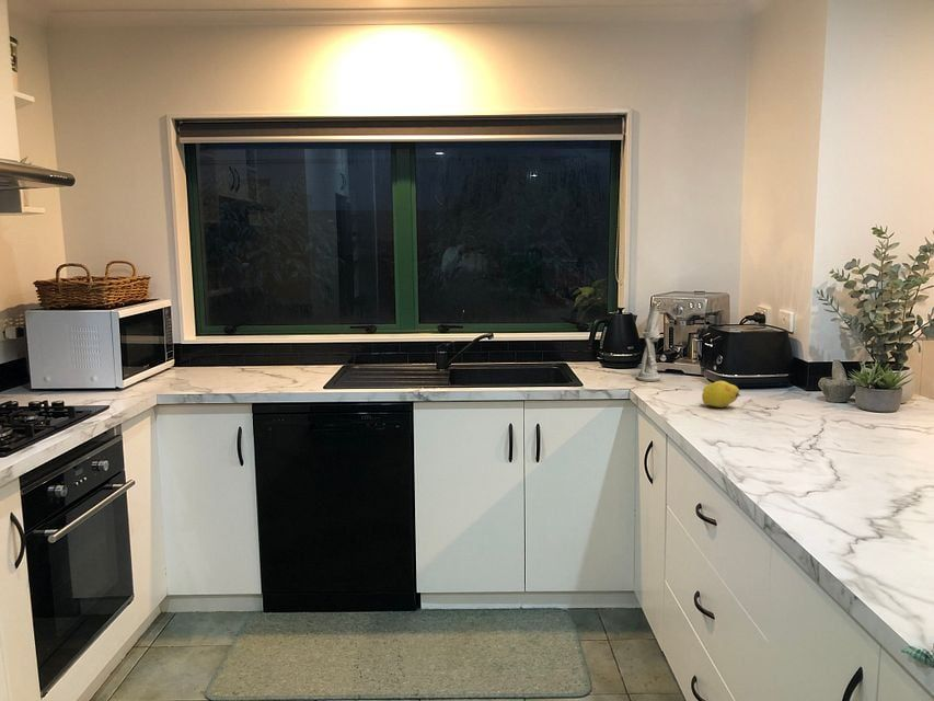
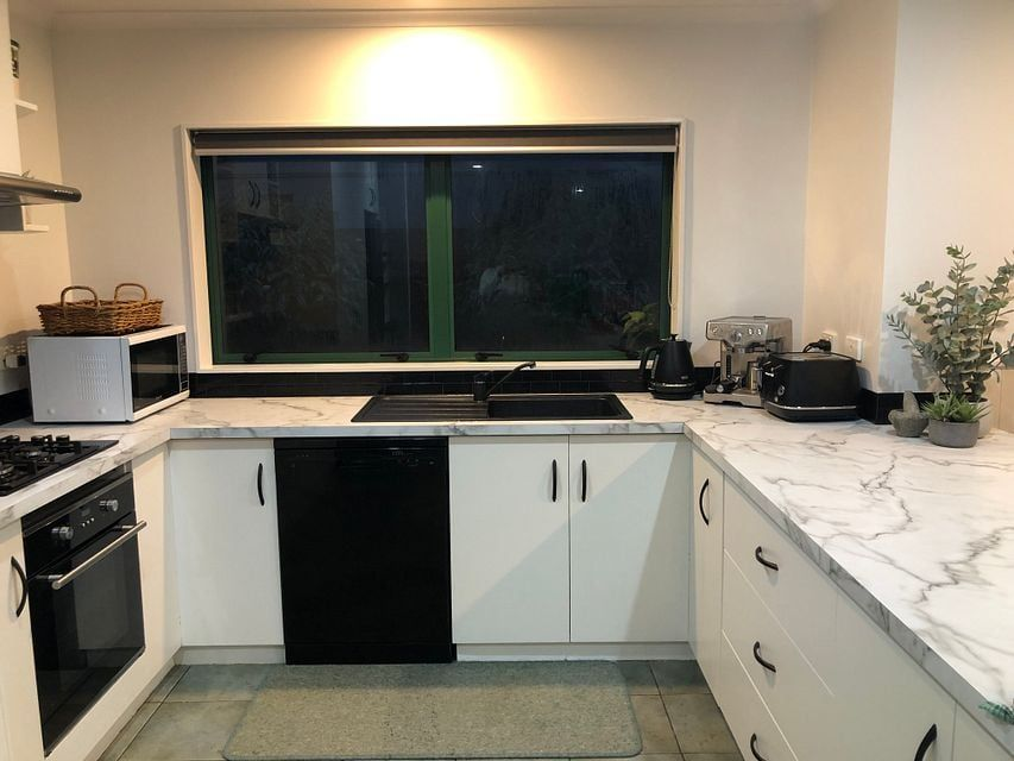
- utensil holder (649, 340)
- fruit (720, 393)
